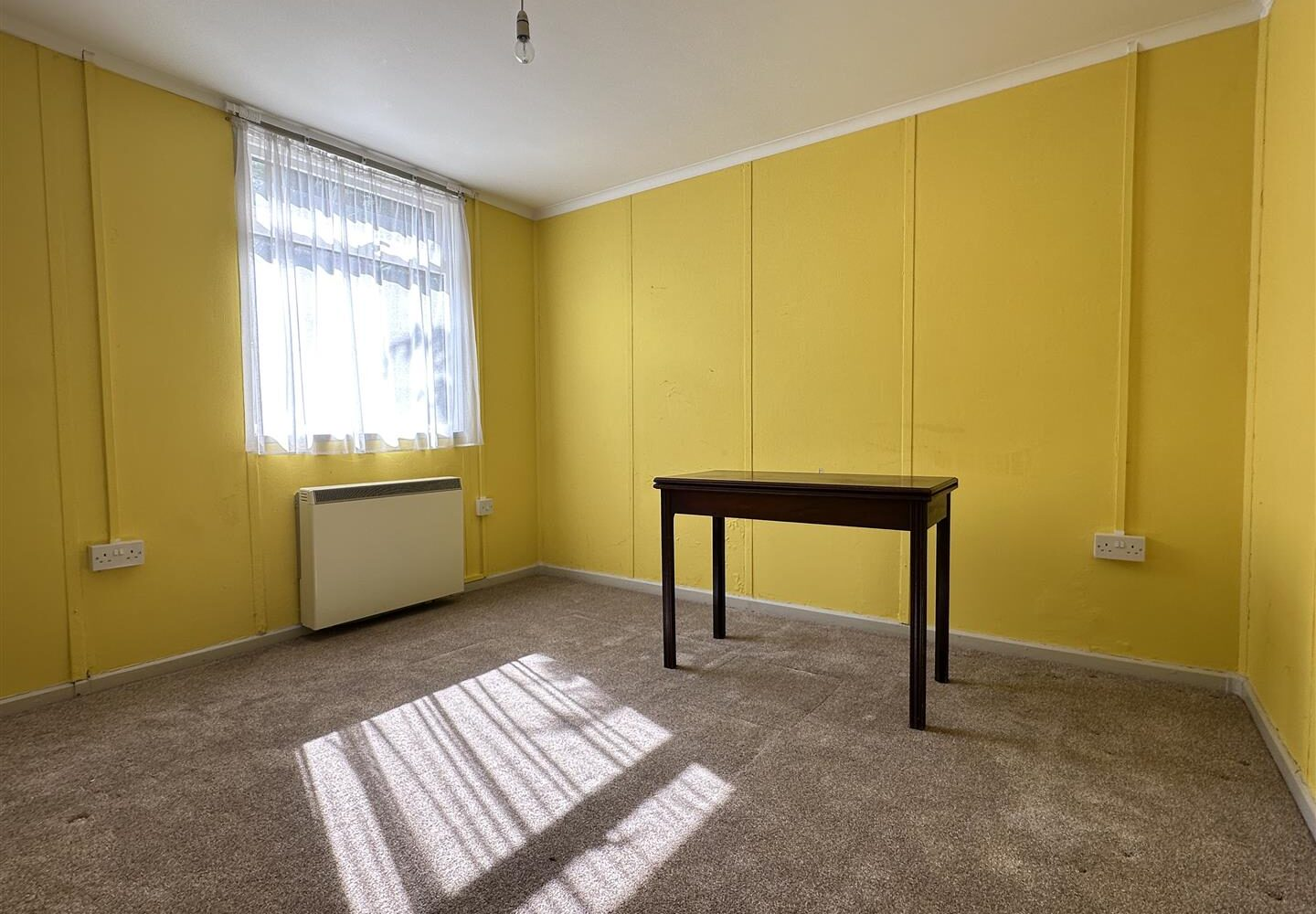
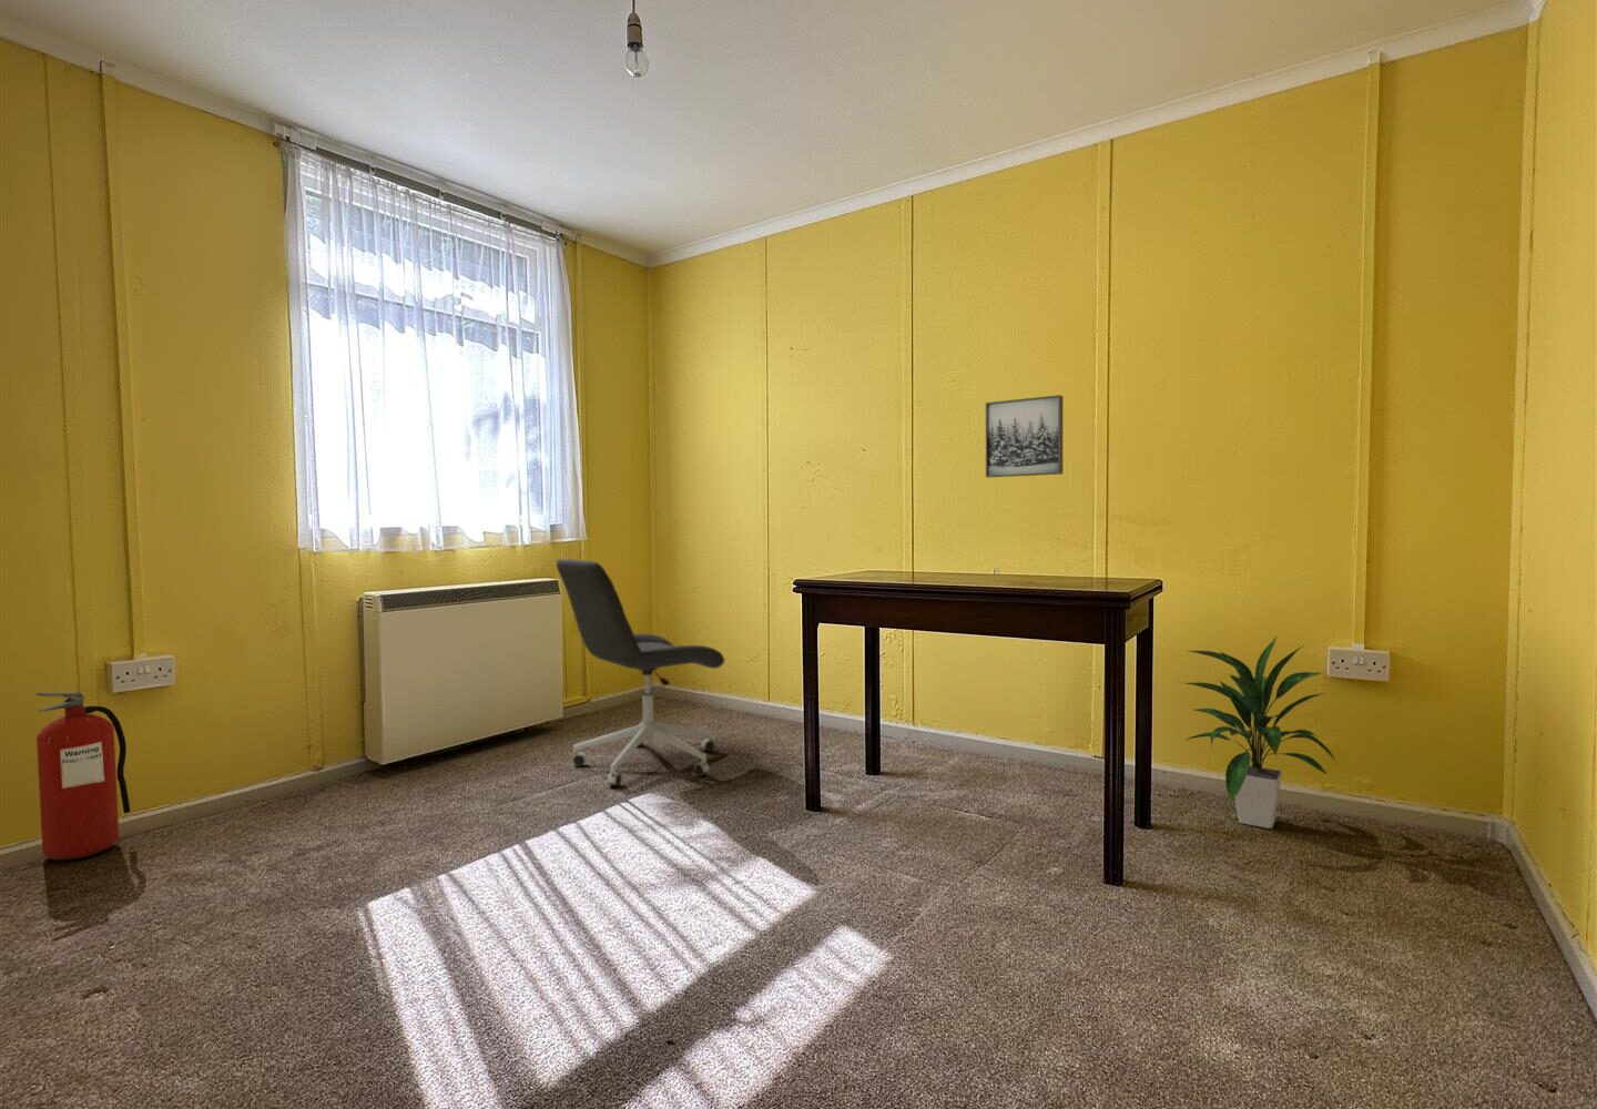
+ fire extinguisher (84, 768)
+ indoor plant (1254, 728)
+ wall art (1023, 437)
+ office chair (643, 661)
